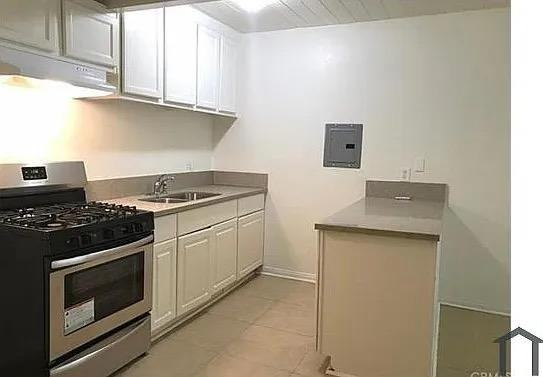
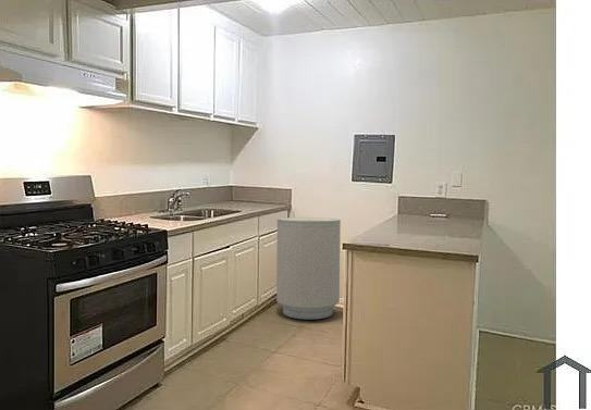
+ trash can (308, 265)
